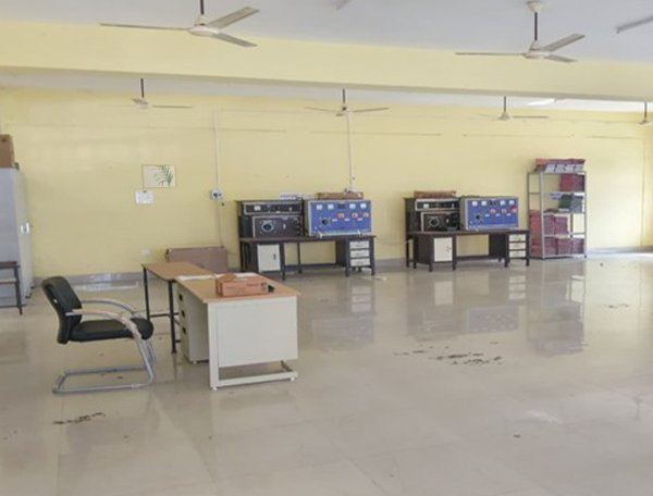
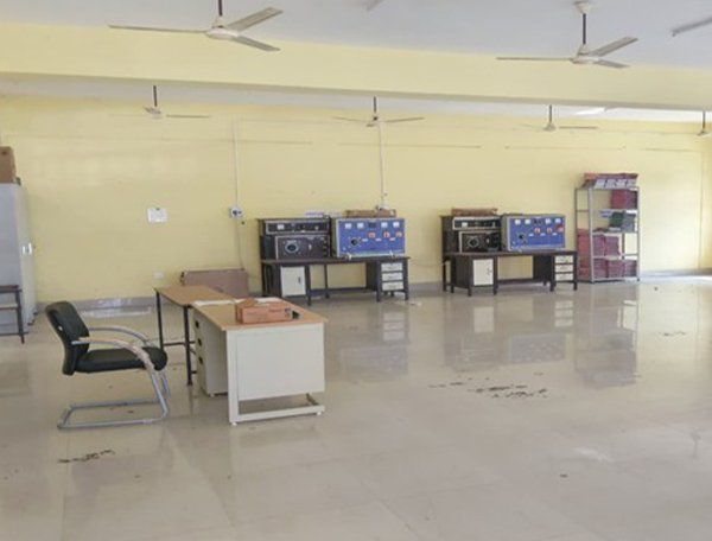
- wall art (159, 176)
